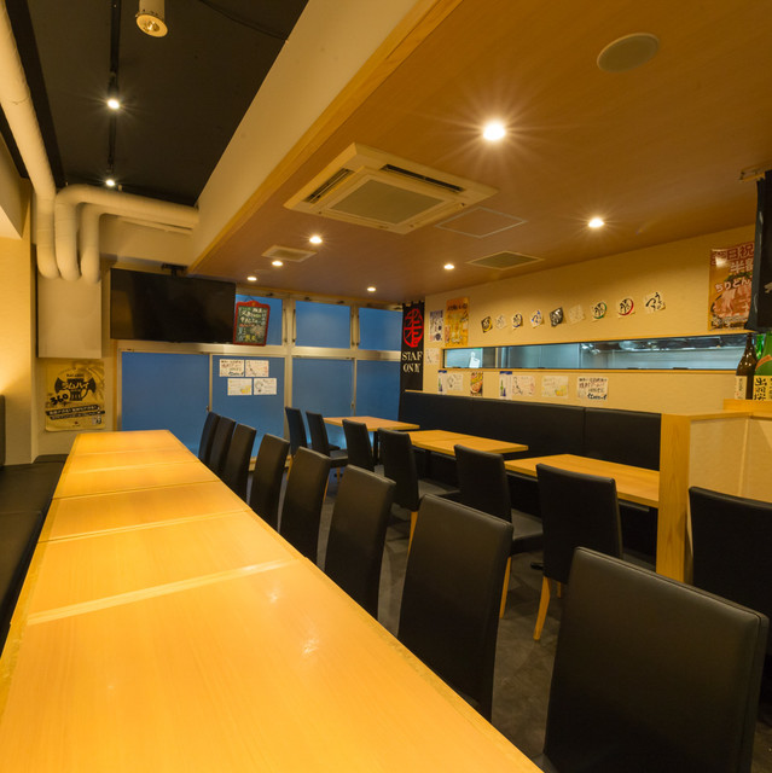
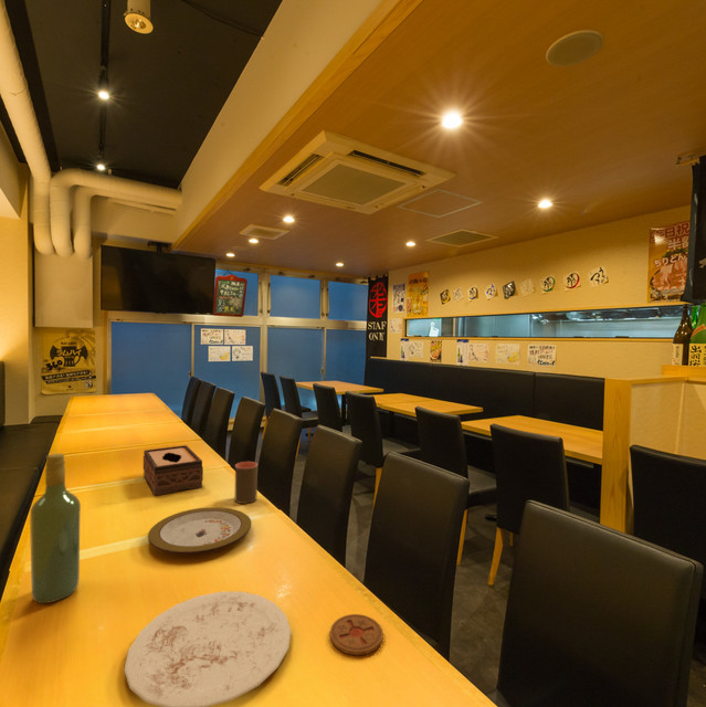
+ cup (245, 482)
+ coaster (356, 633)
+ plate (212, 641)
+ plate (201, 530)
+ wine bottle (55, 524)
+ tissue box (171, 467)
